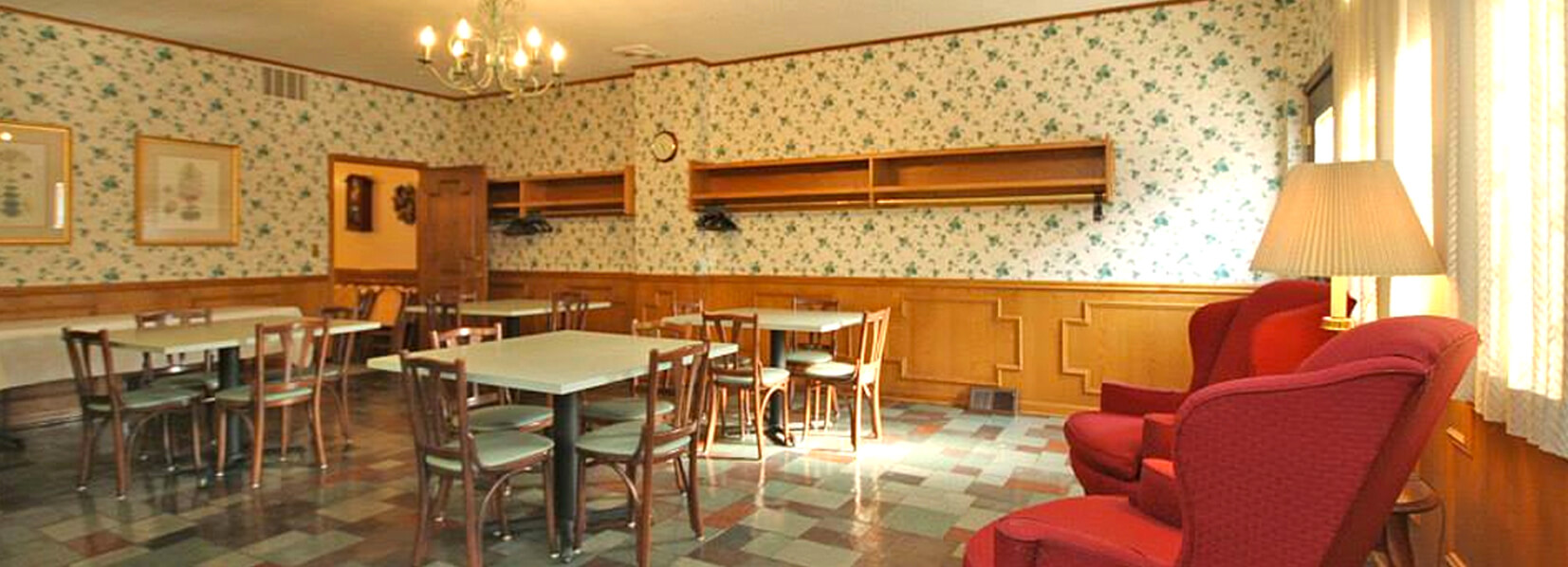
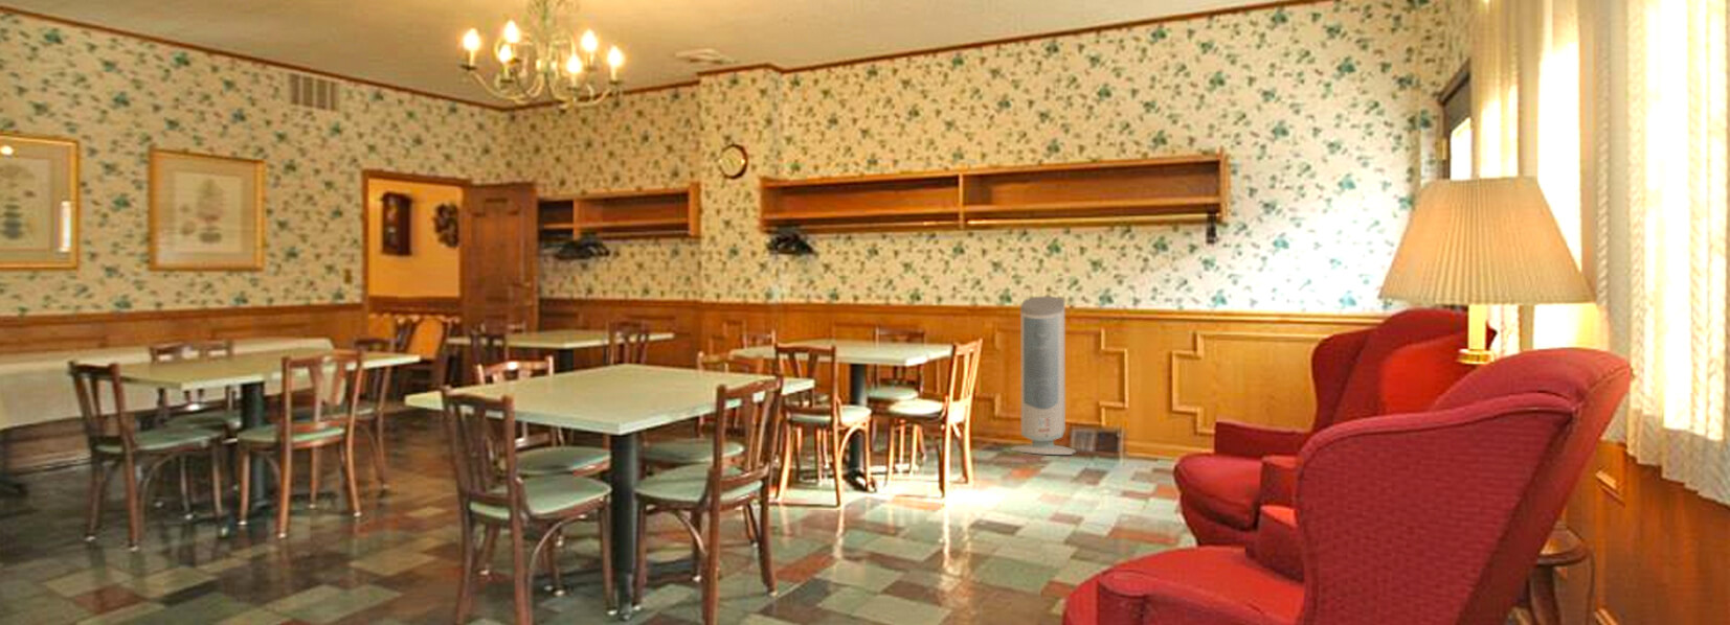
+ air purifier (1043, 373)
